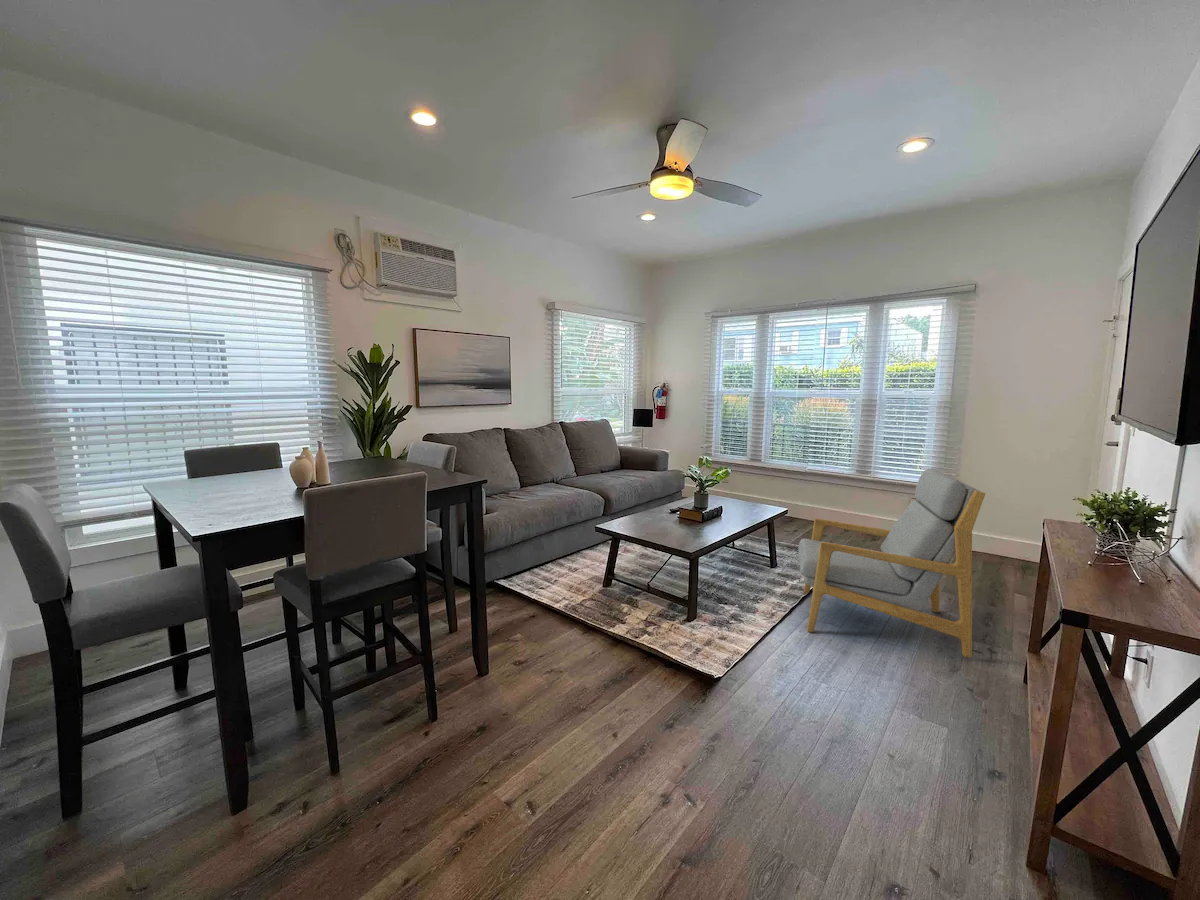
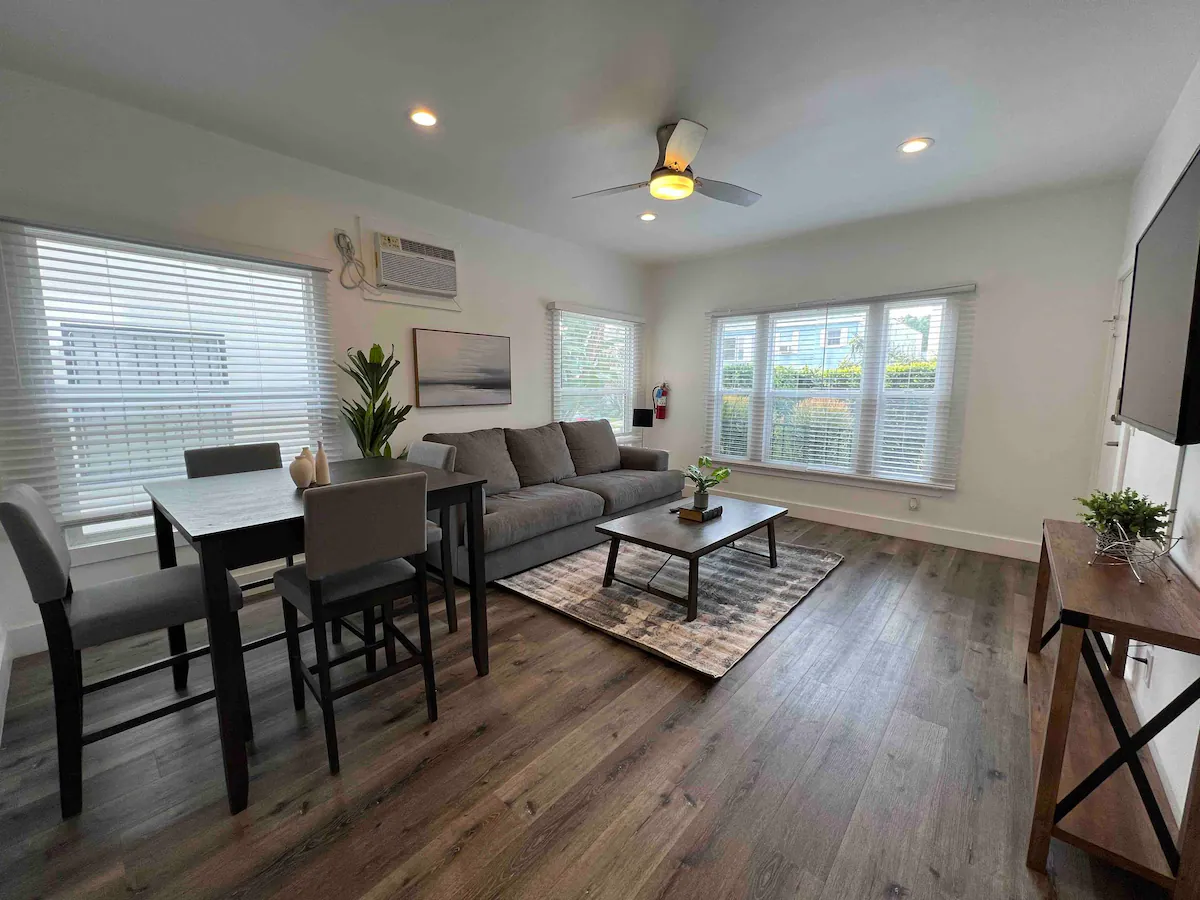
- armchair (881, 547)
